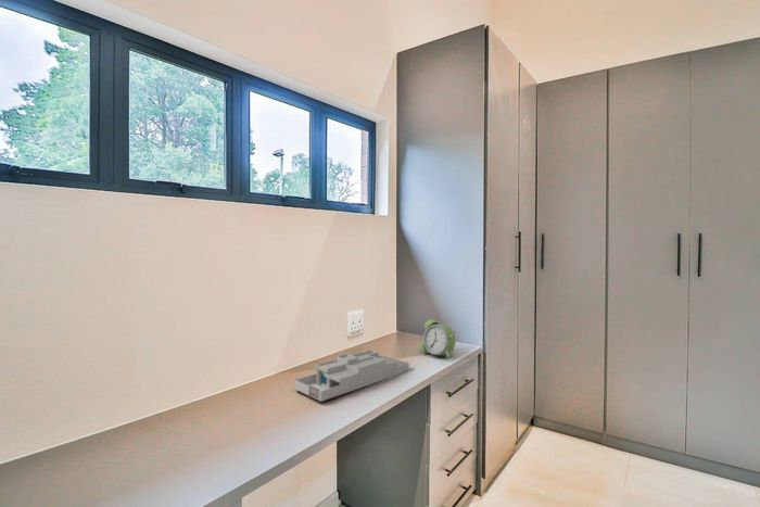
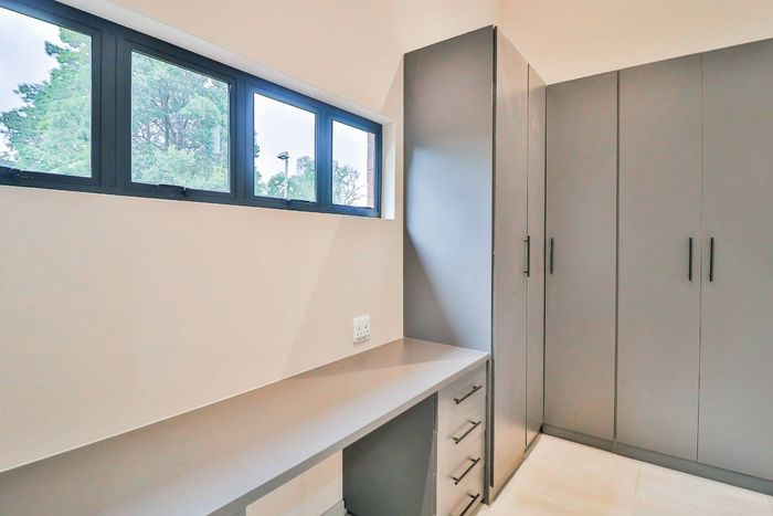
- desk organizer (355, 368)
- alarm clock (436, 338)
